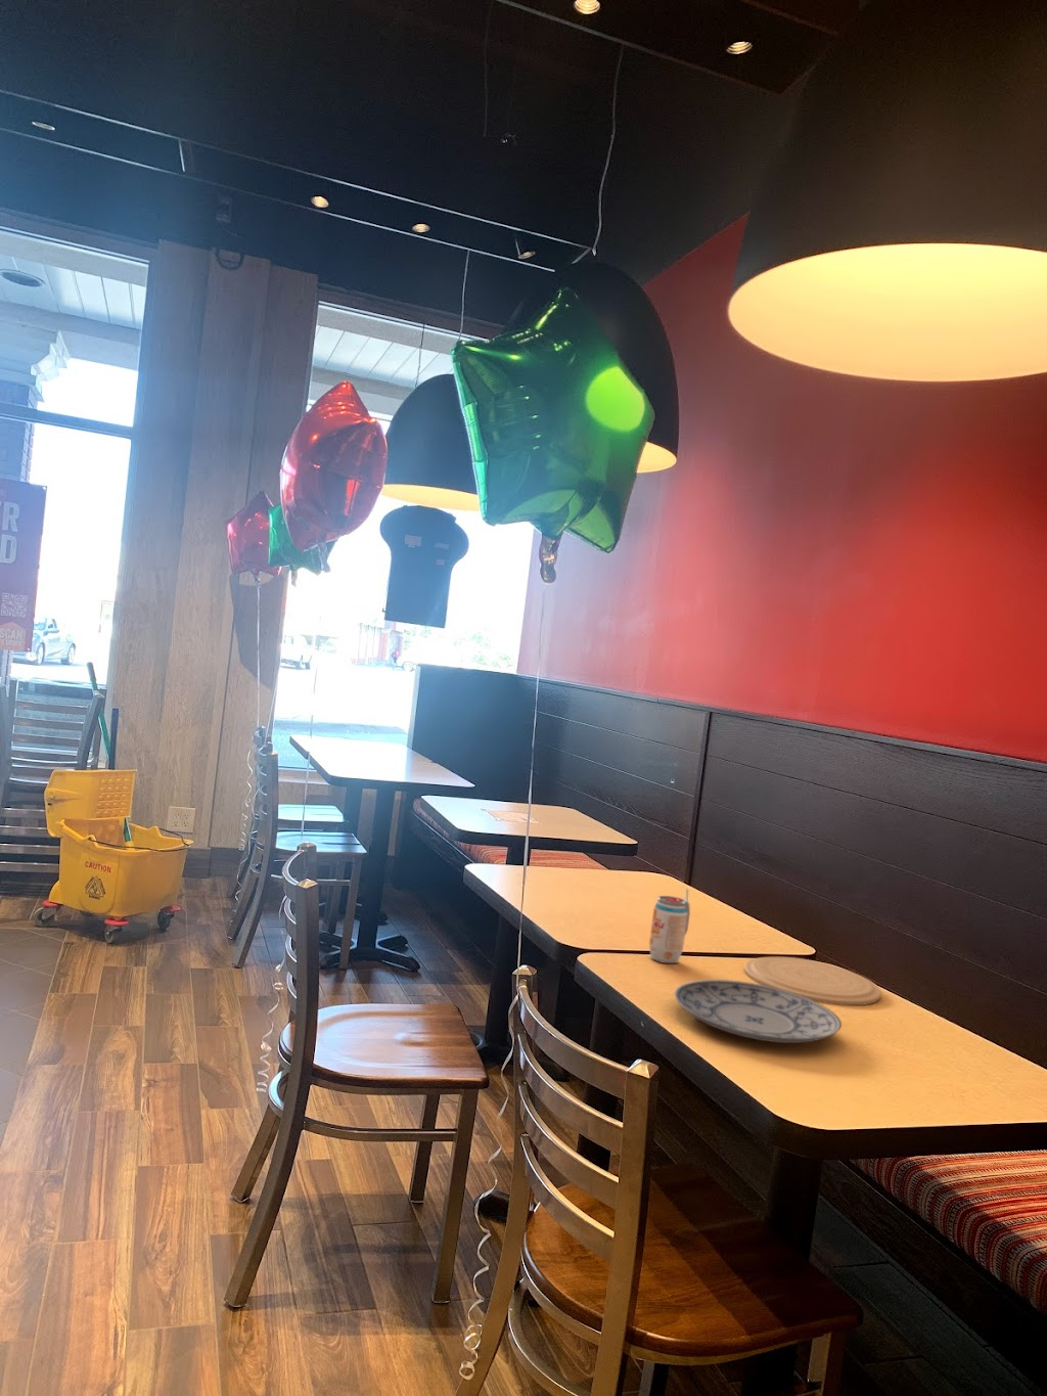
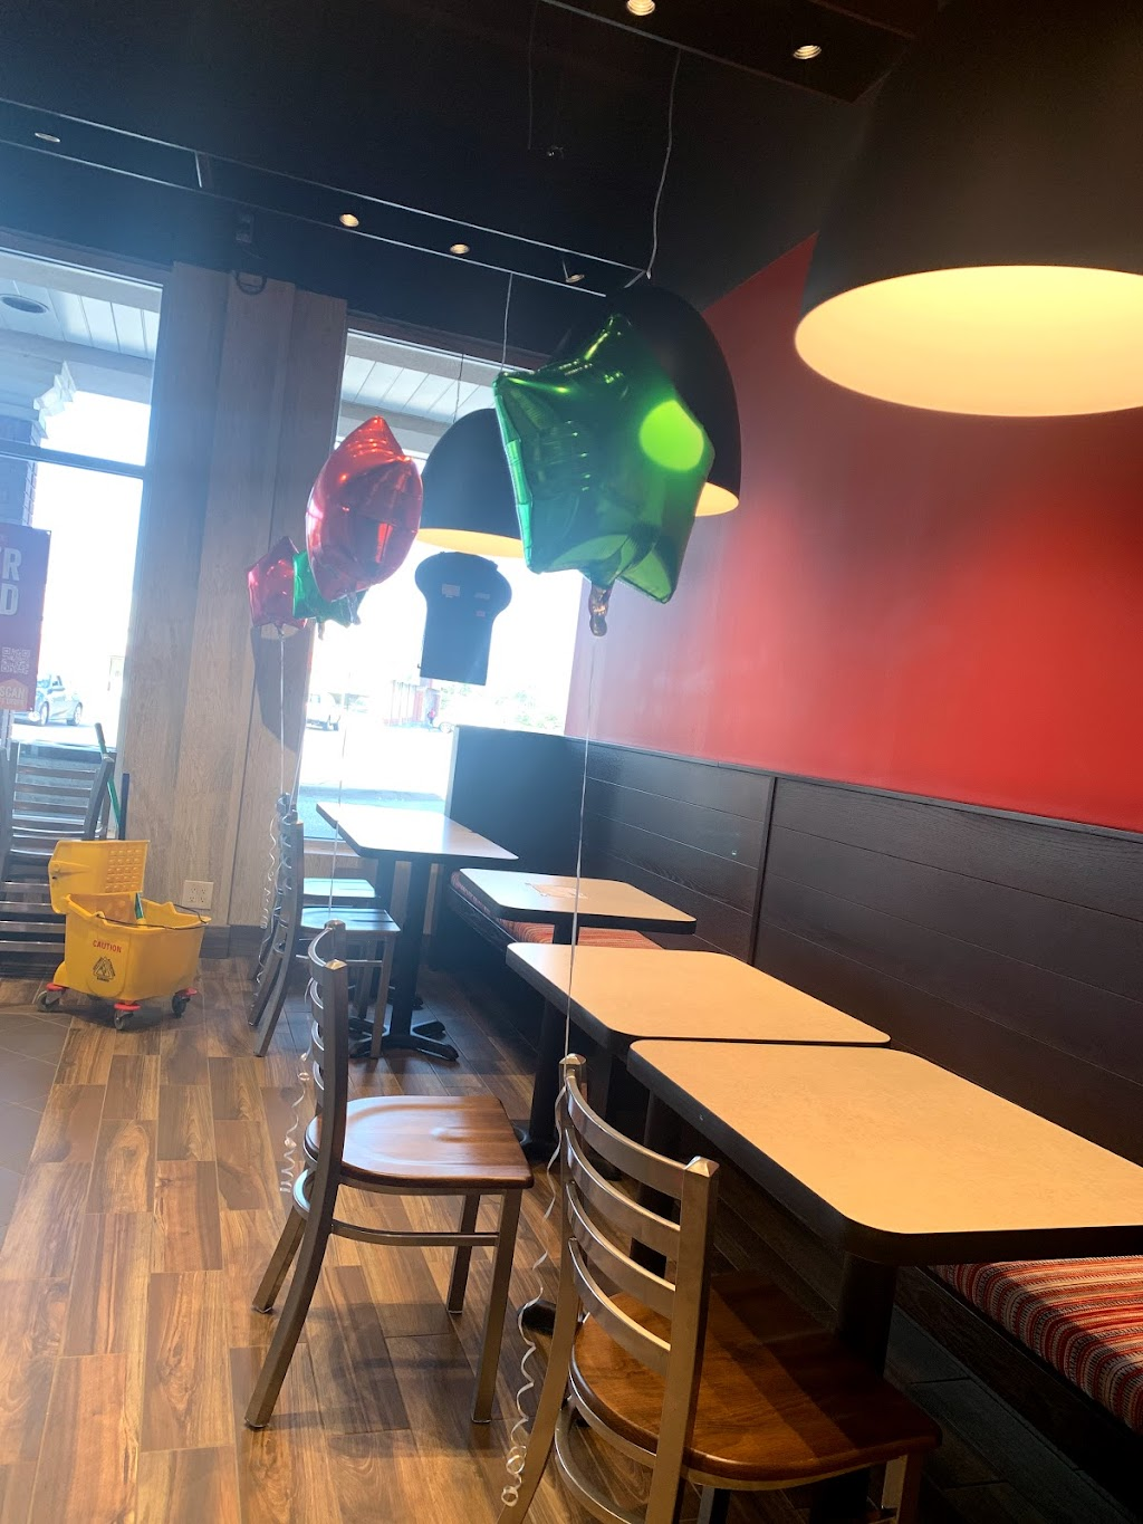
- plate (811, 978)
- beverage can (670, 923)
- plate (754, 1014)
